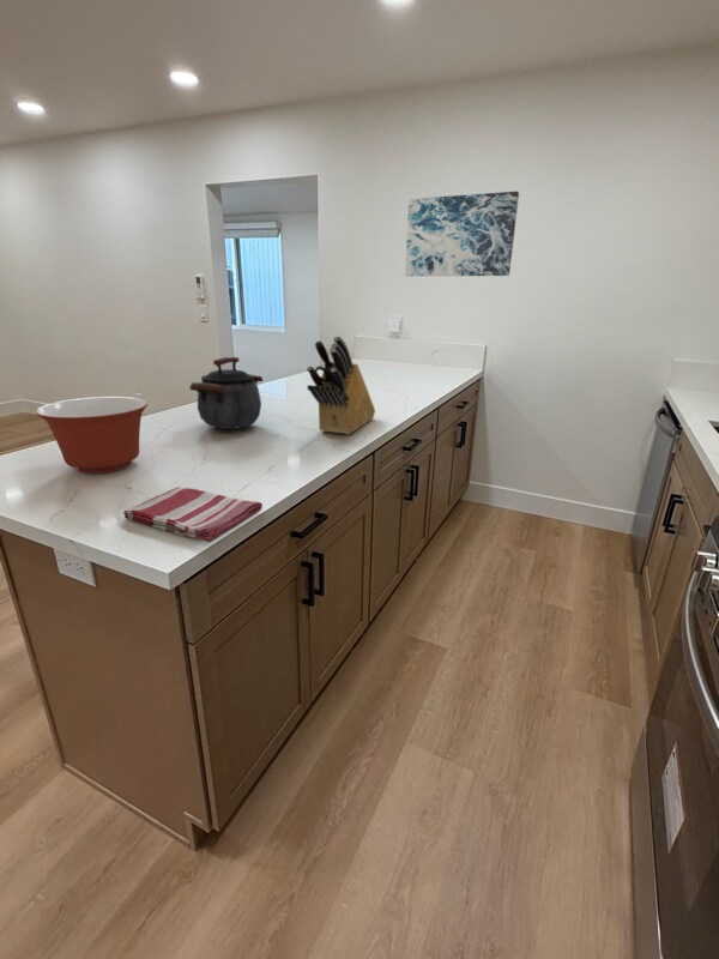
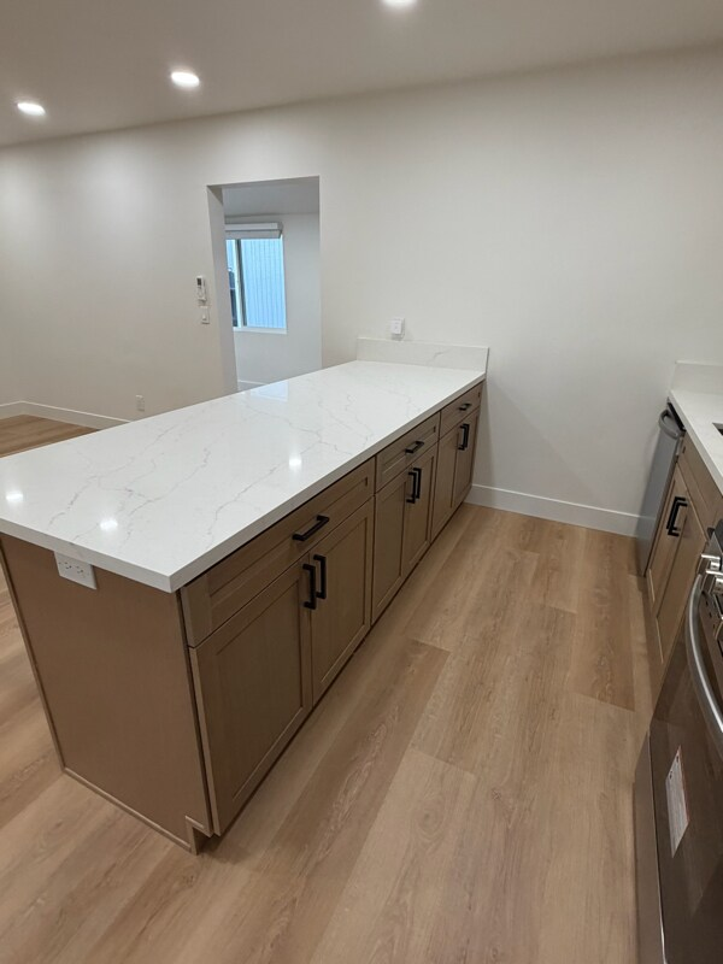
- kettle (229, 393)
- mixing bowl (99, 435)
- wall art (458, 236)
- dish towel (193, 508)
- knife block (343, 381)
